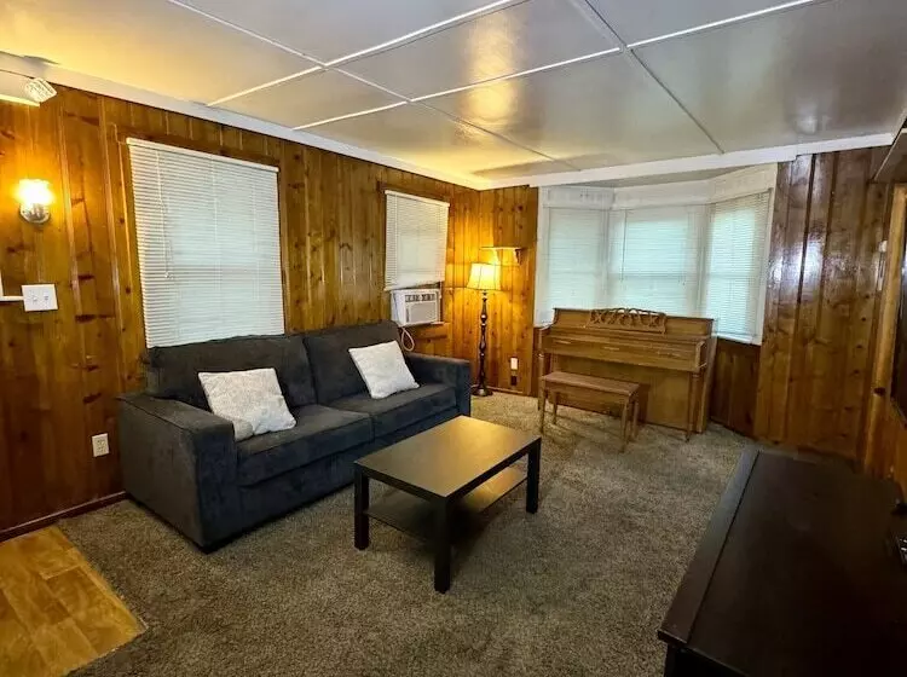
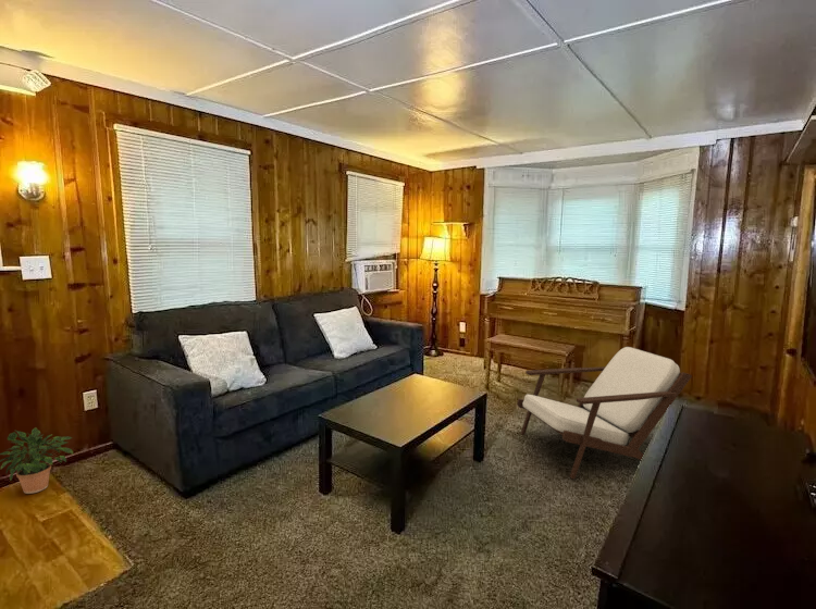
+ potted plant (39, 456)
+ armchair (596, 402)
